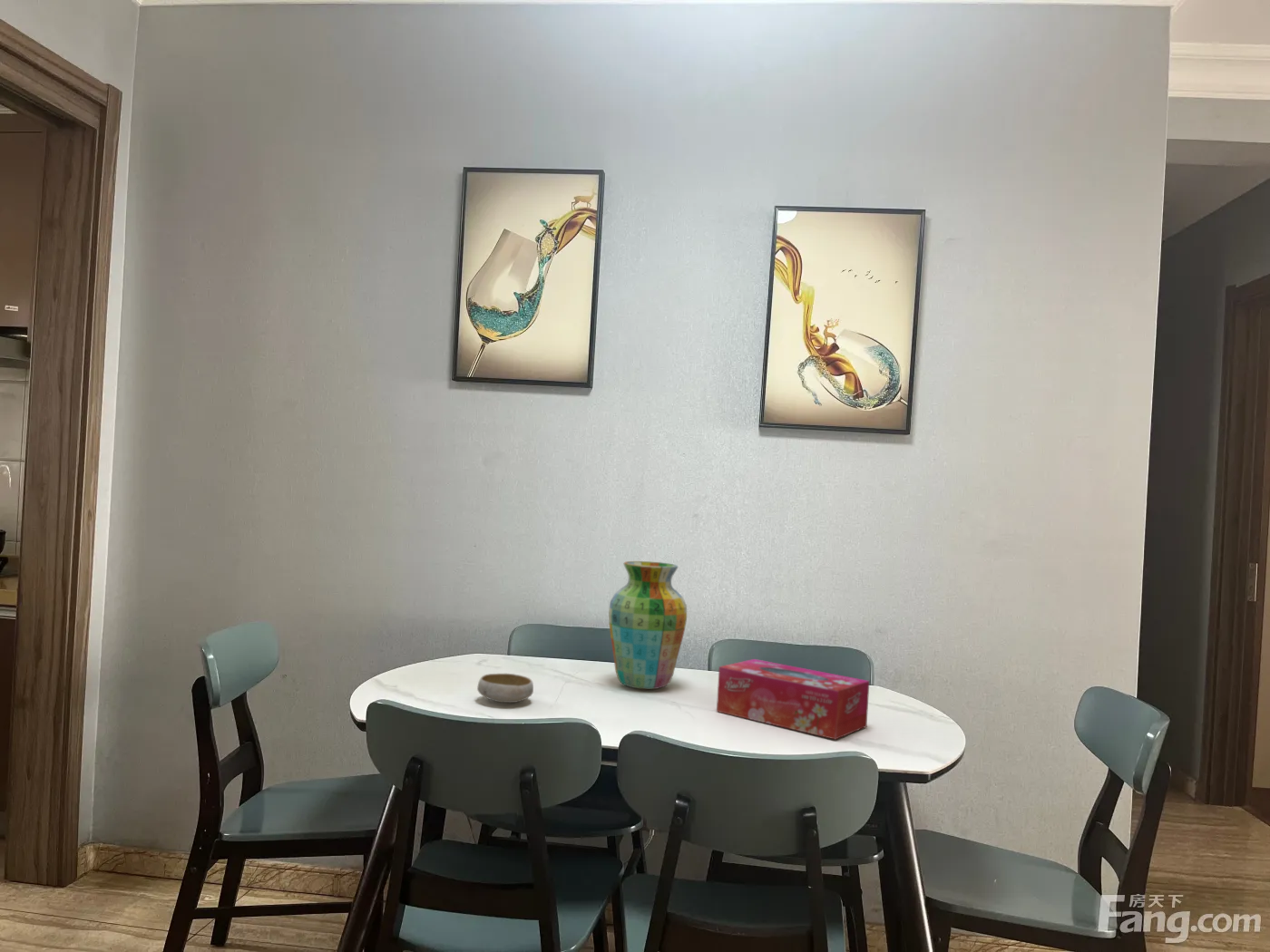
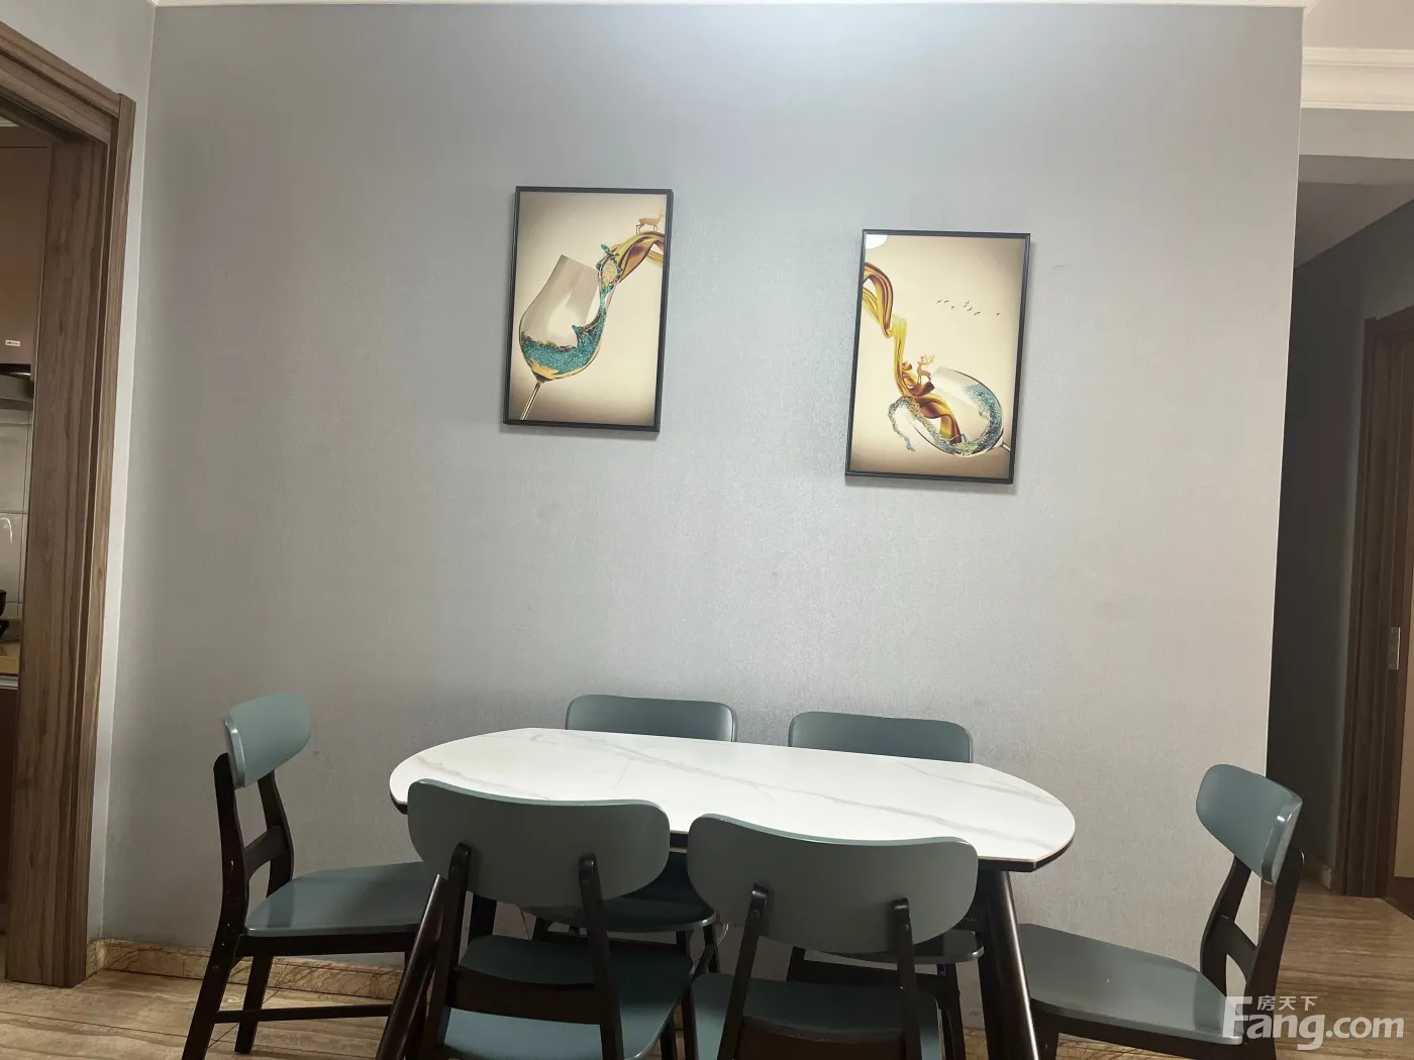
- bowl (505, 689)
- tissue box (791, 696)
- vase (647, 625)
